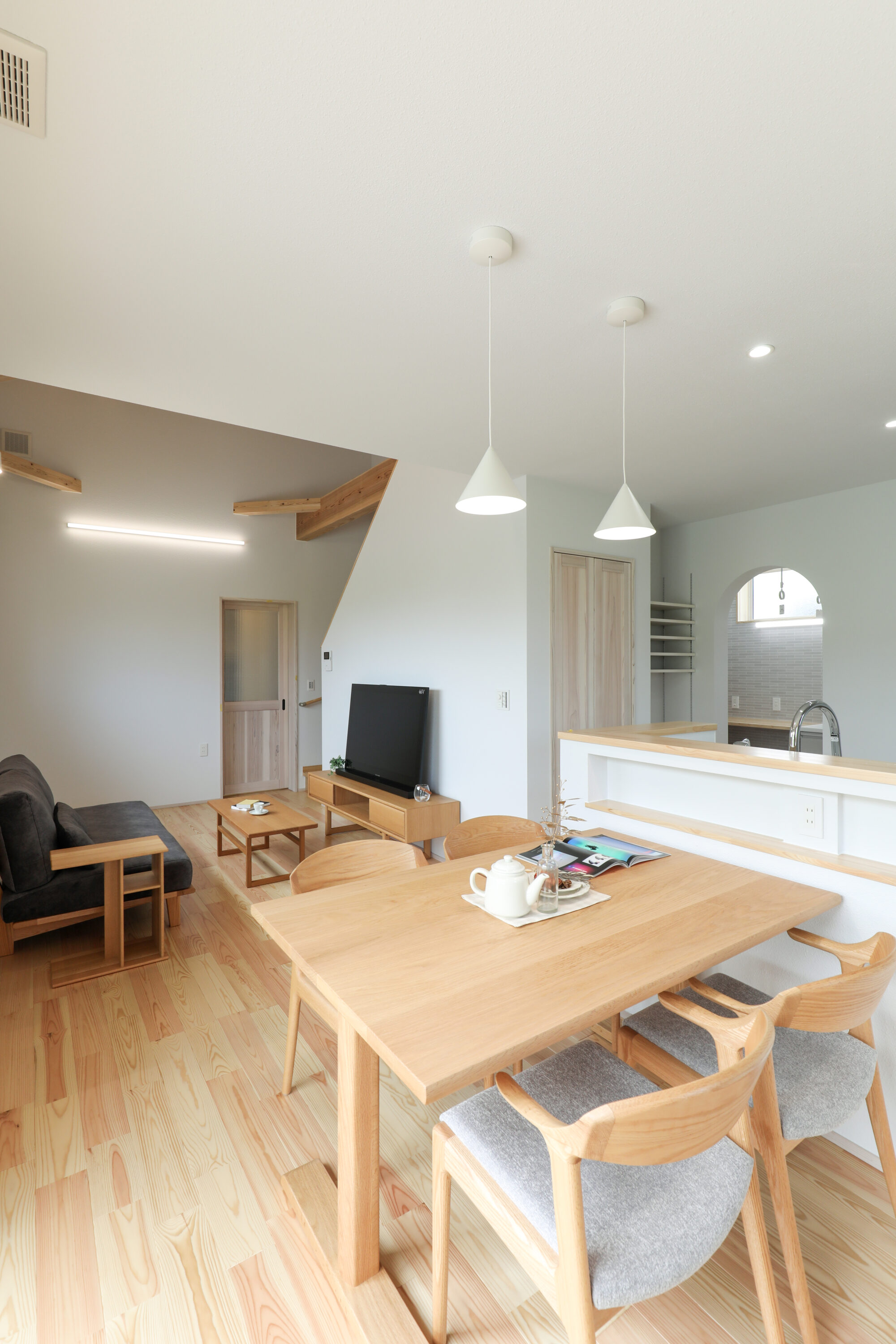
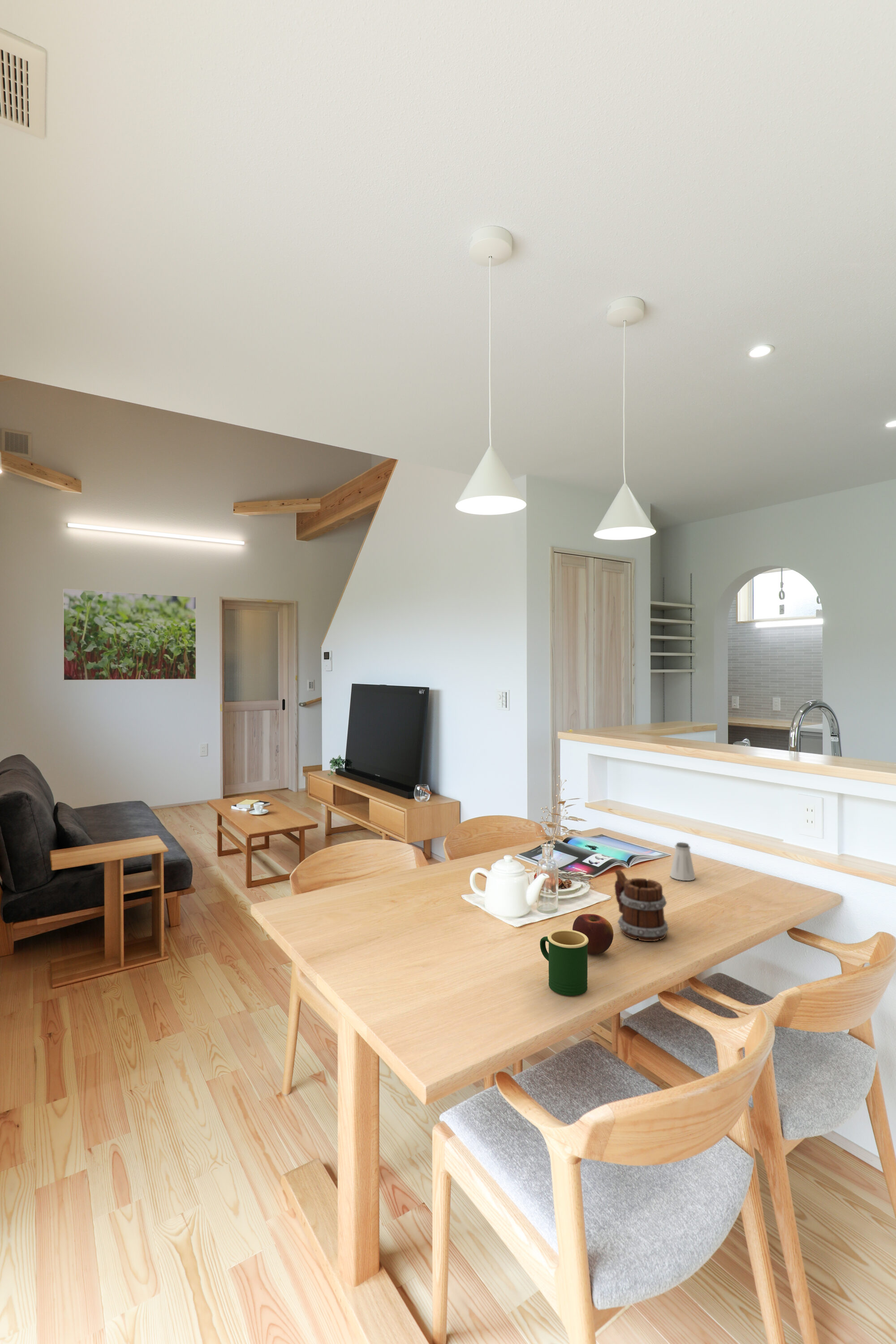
+ mug (638, 904)
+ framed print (133, 636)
+ saltshaker (682, 860)
+ apple (593, 934)
+ mug (561, 958)
